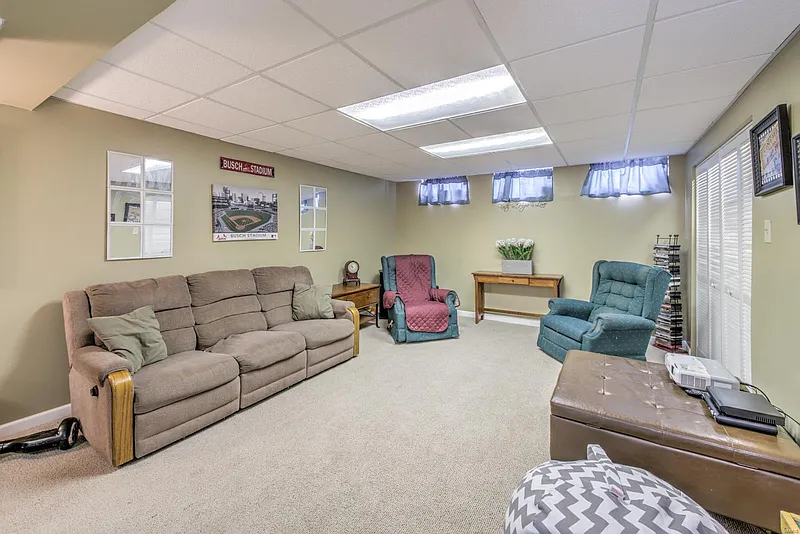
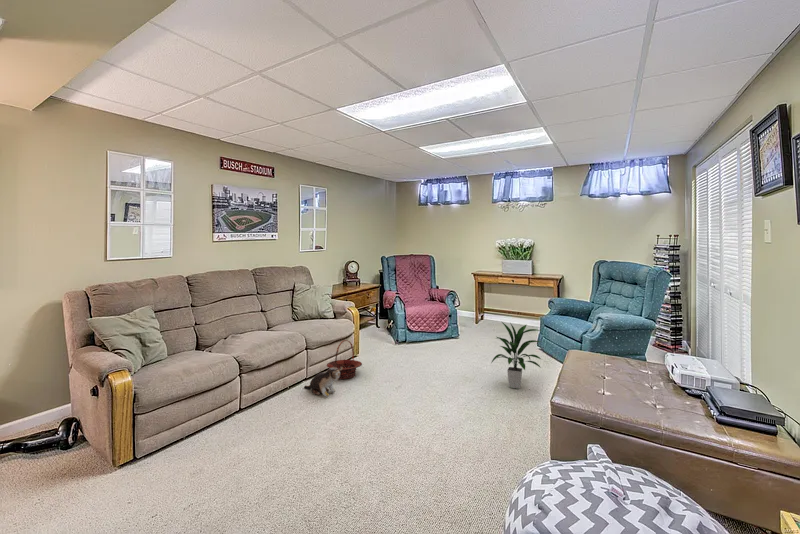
+ basket (344, 360)
+ plush toy (322, 378)
+ indoor plant (516, 353)
